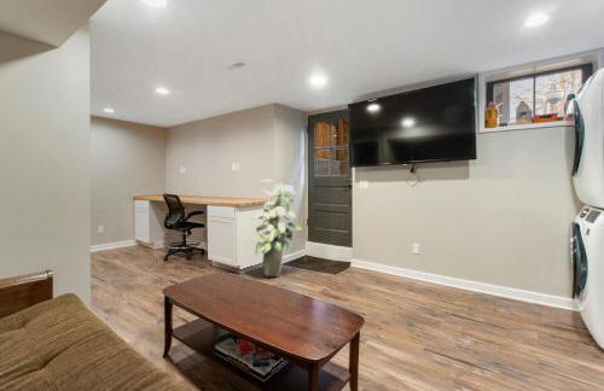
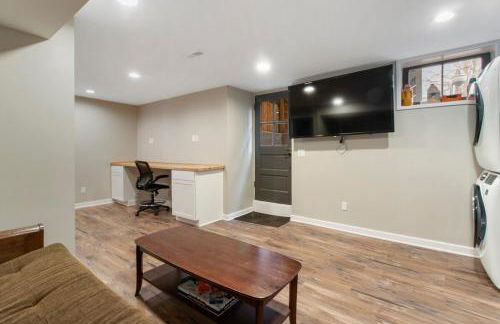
- indoor plant (273, 227)
